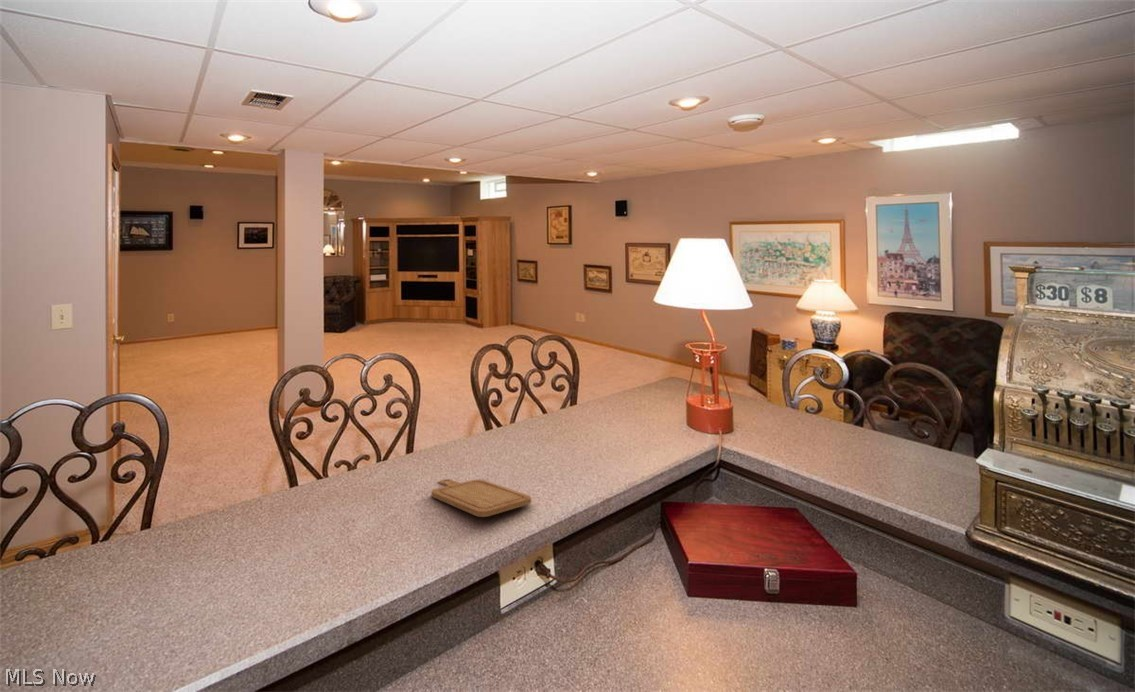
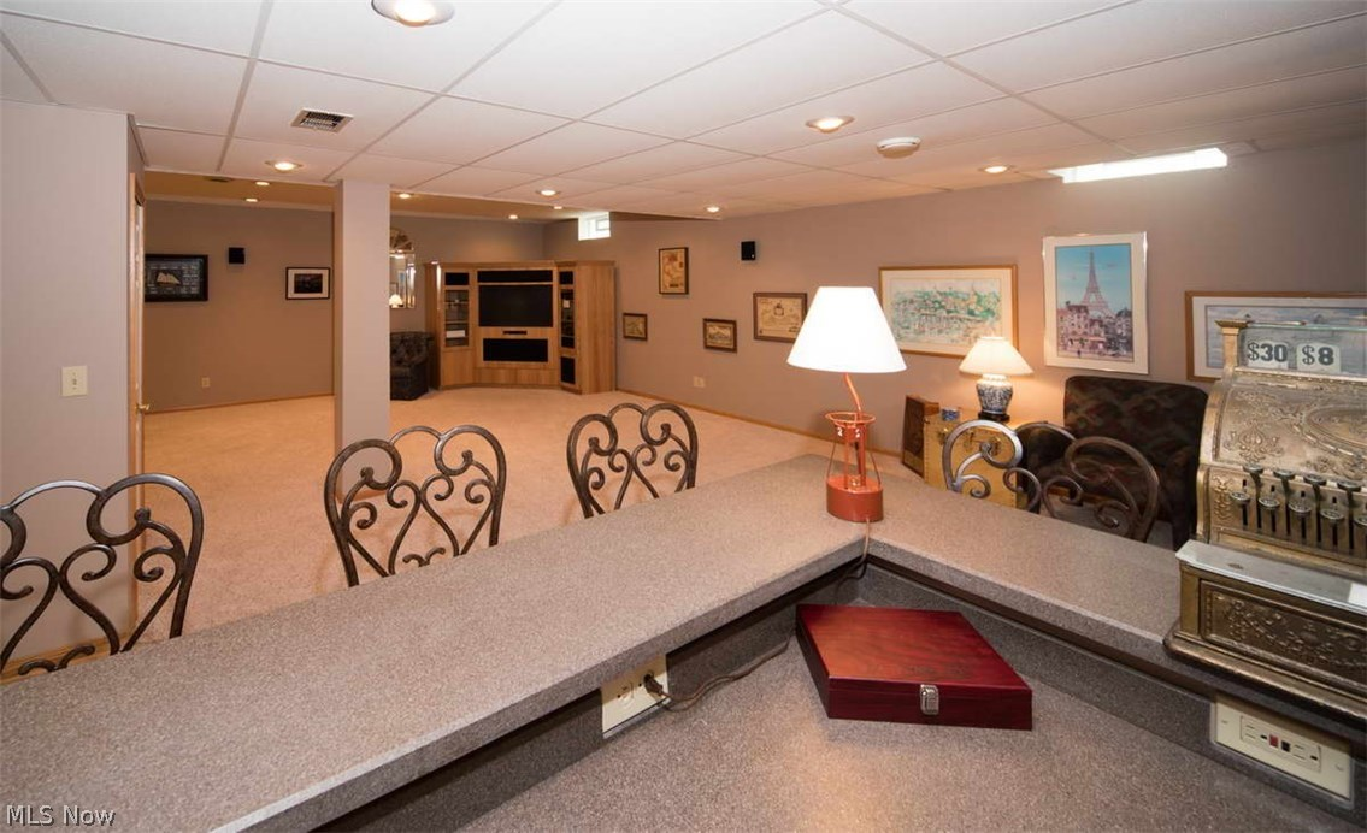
- chopping board (473, 493)
